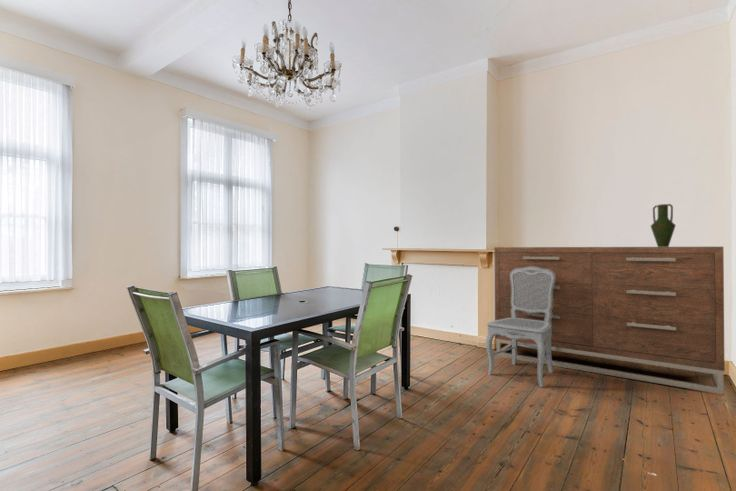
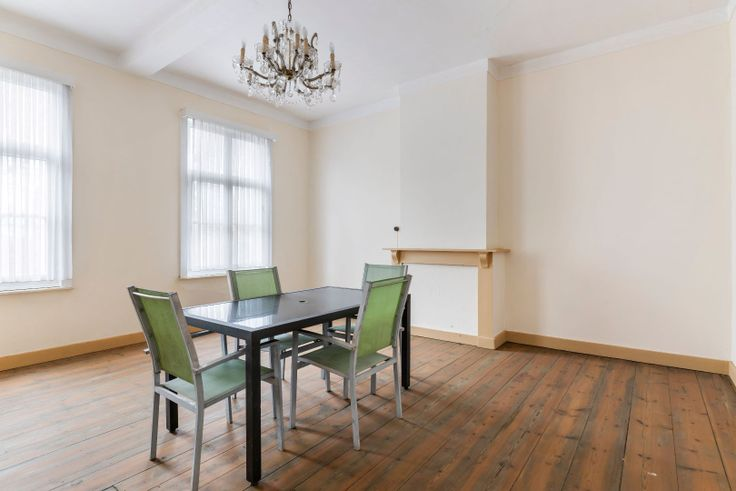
- vase (663, 225)
- dining chair (523, 320)
- dresser (596, 305)
